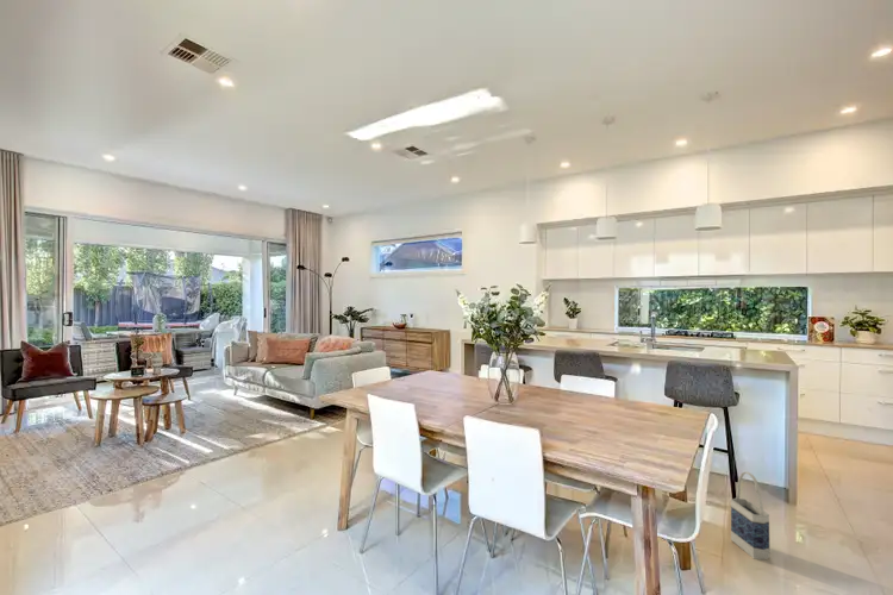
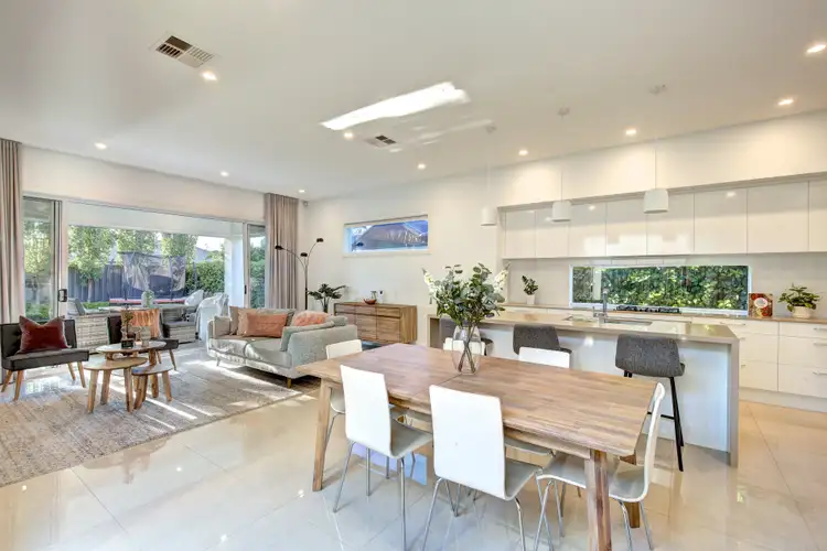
- bag (749, 511)
